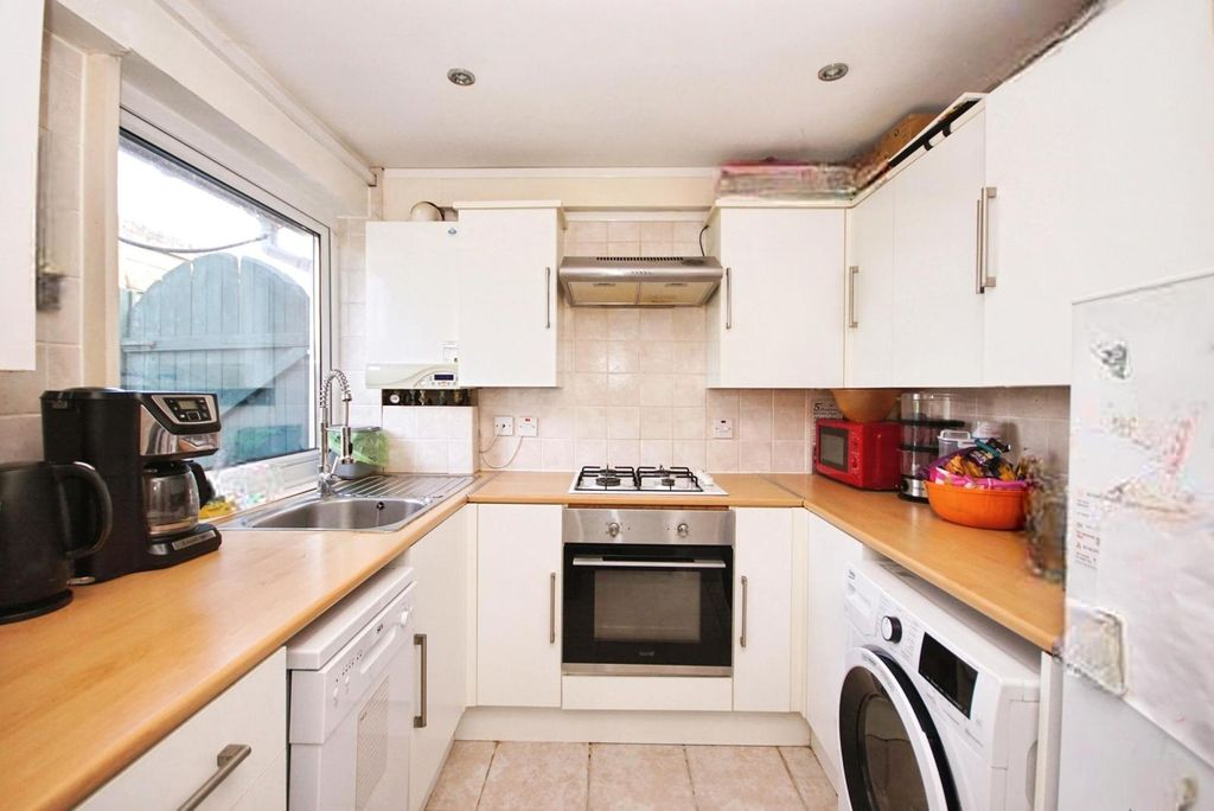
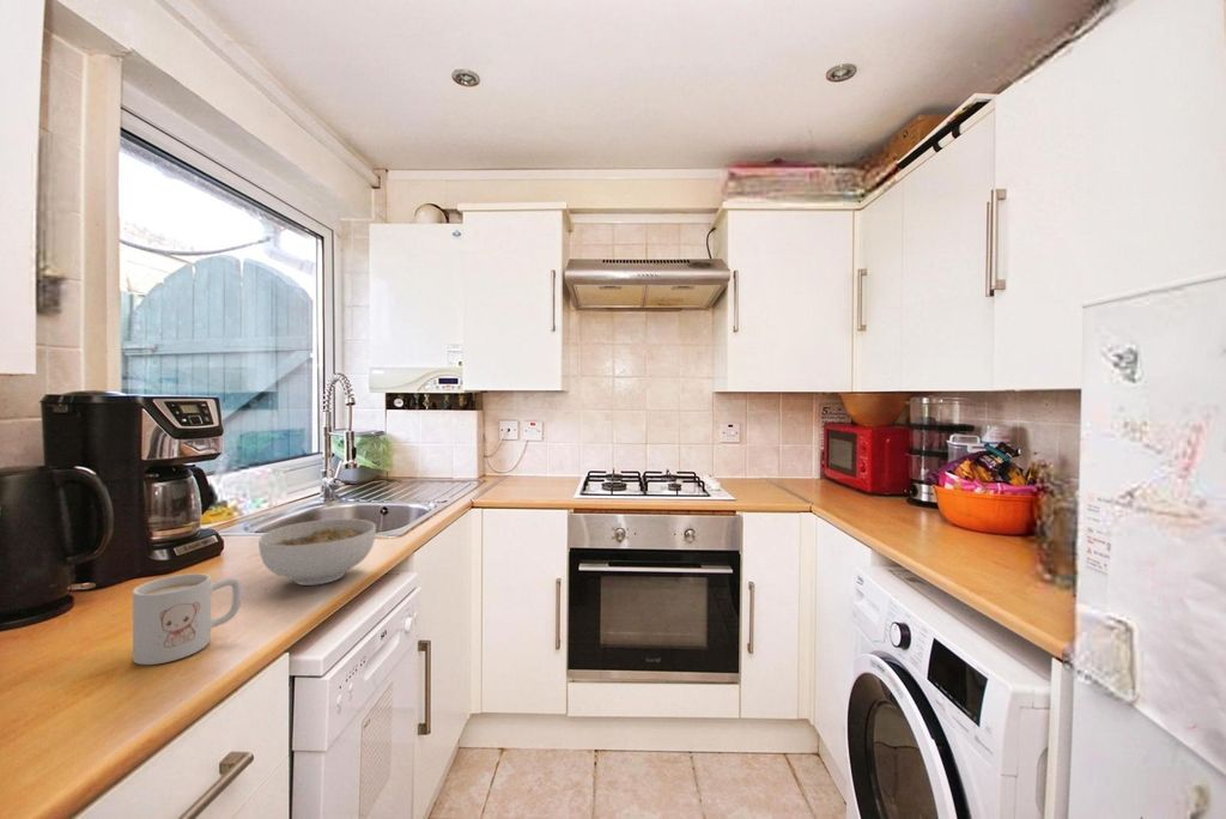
+ mug (190, 611)
+ bowl (320, 553)
